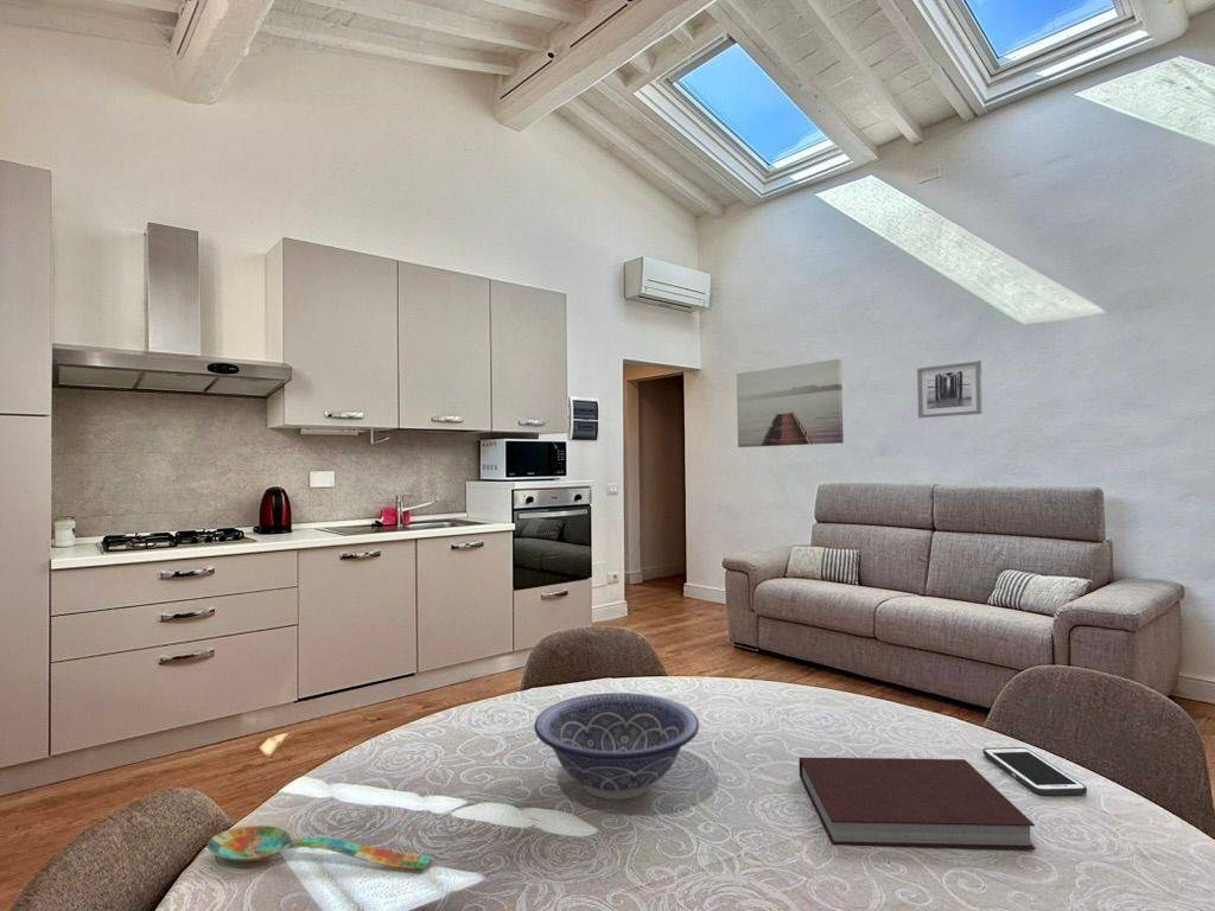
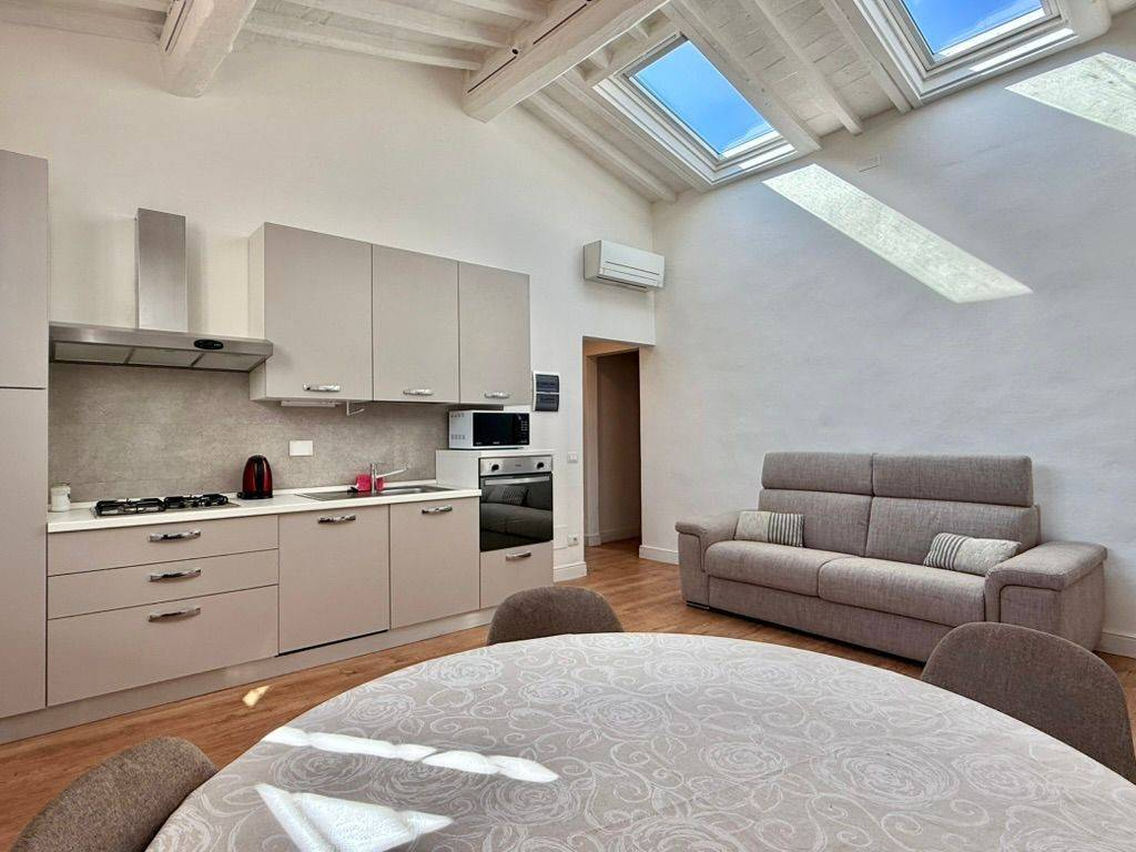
- cell phone (1031, 770)
- wall art (785, 406)
- notebook (904, 797)
- wall art (948, 389)
- spoon (317, 847)
- decorative bowl (617, 751)
